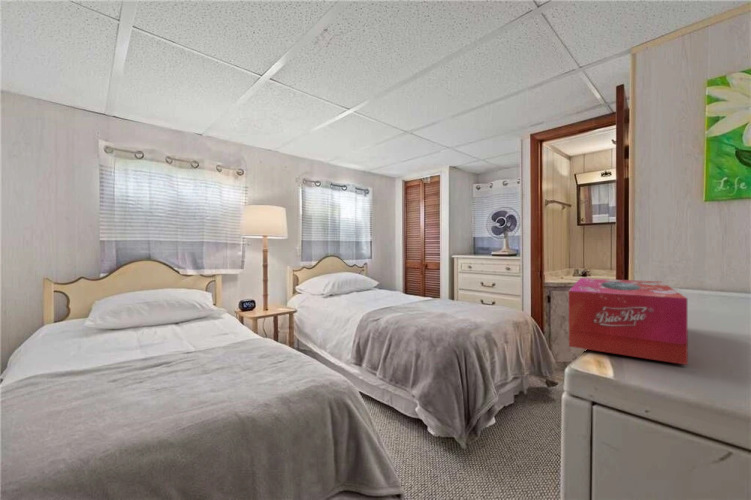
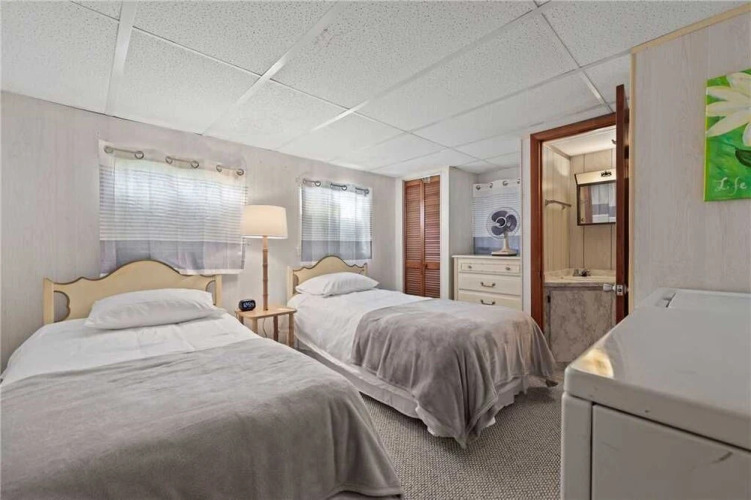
- tissue box (620, 310)
